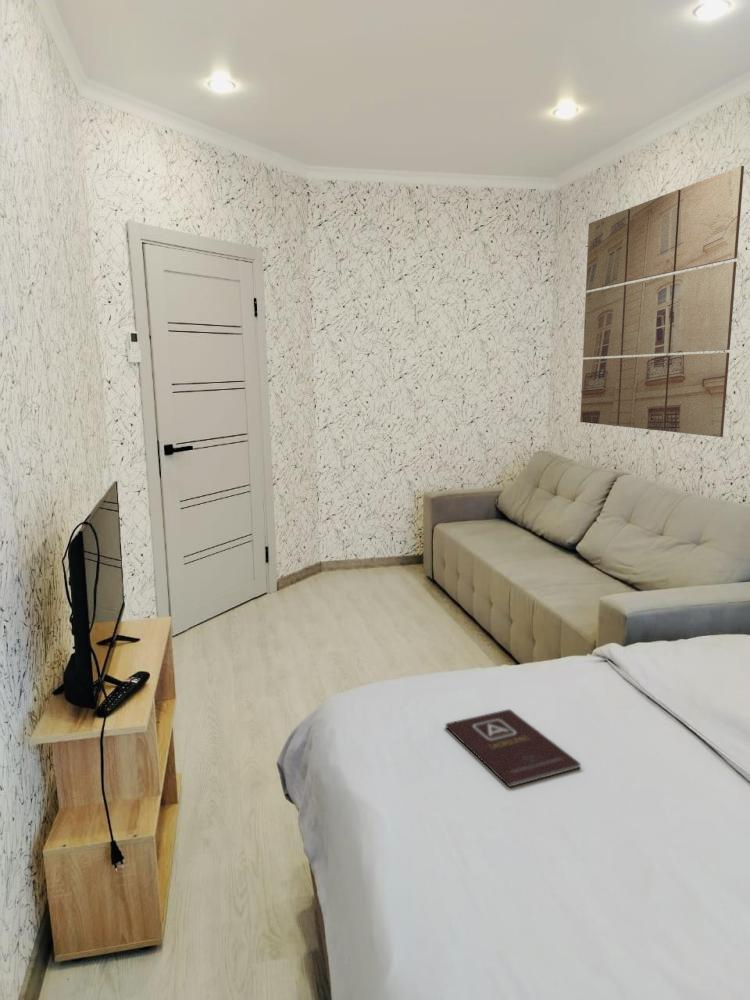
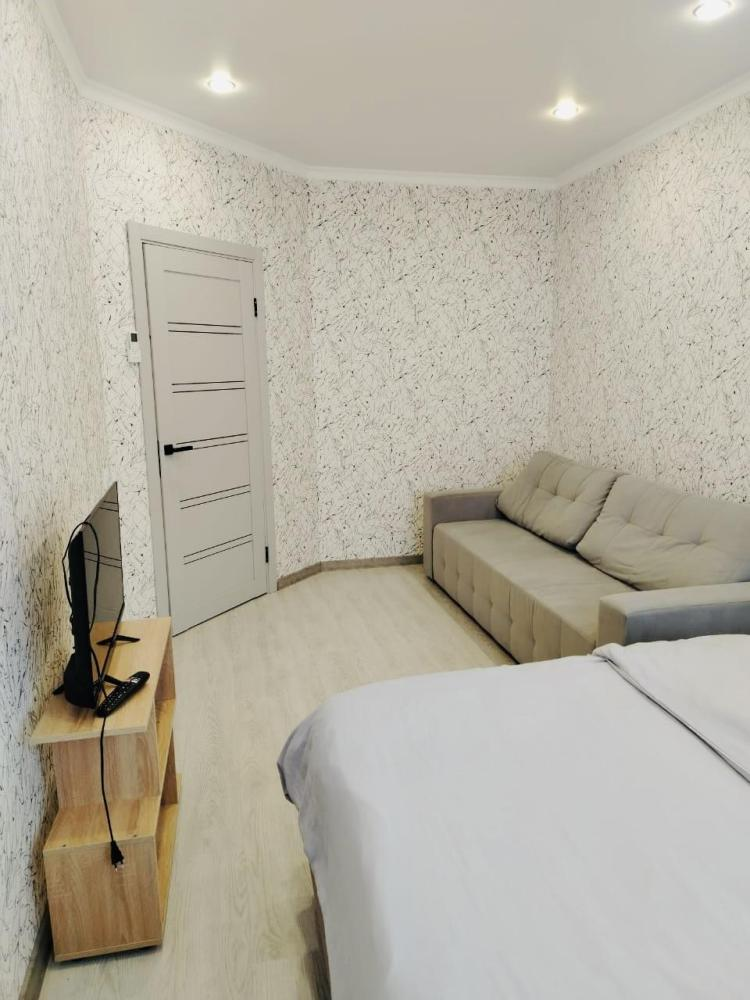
- wall art (648, 317)
- book (509, 744)
